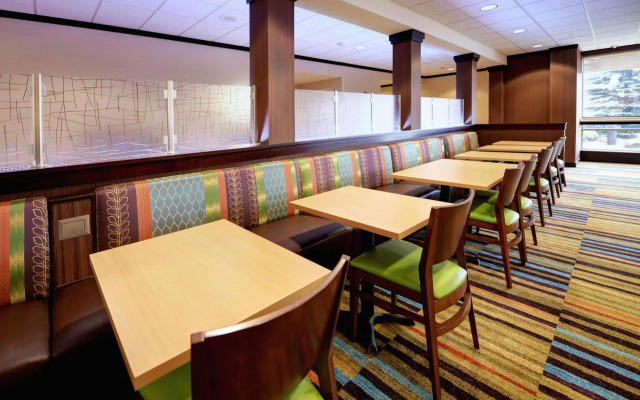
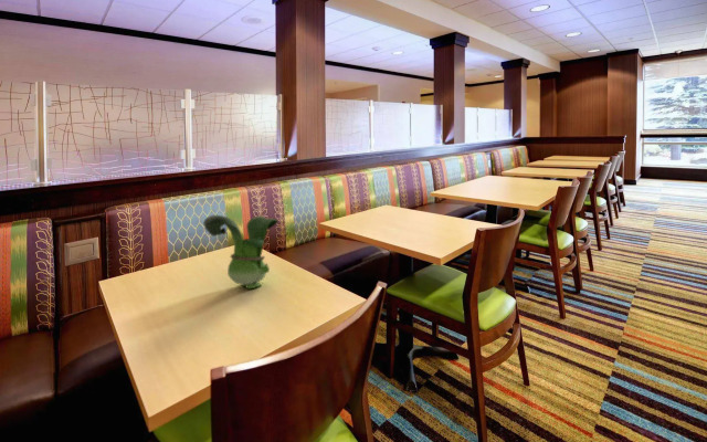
+ toy figurine (242, 251)
